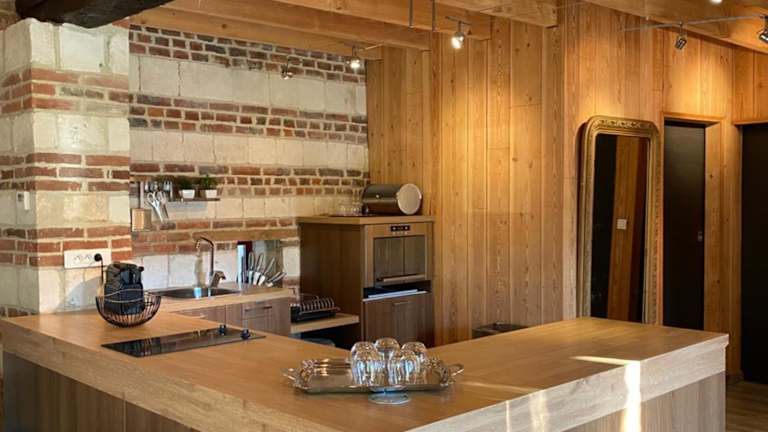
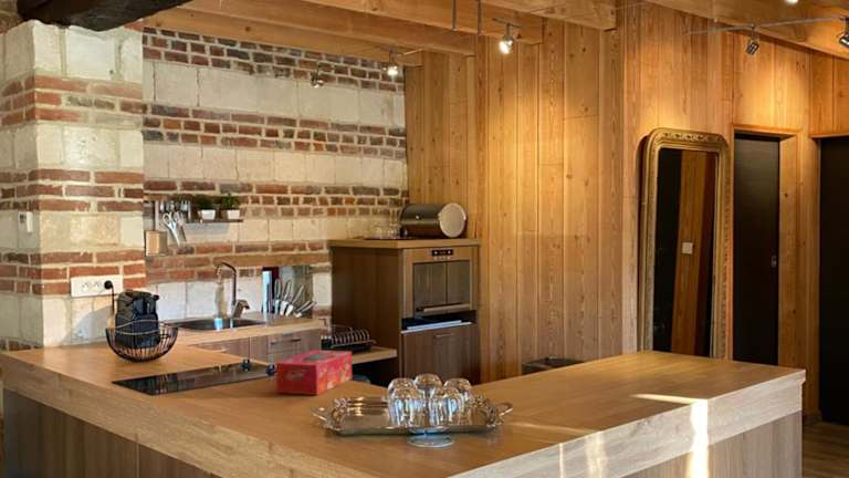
+ tissue box (315, 371)
